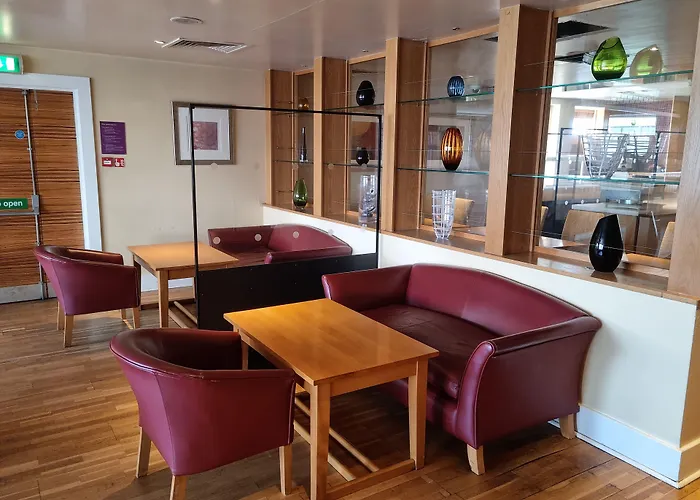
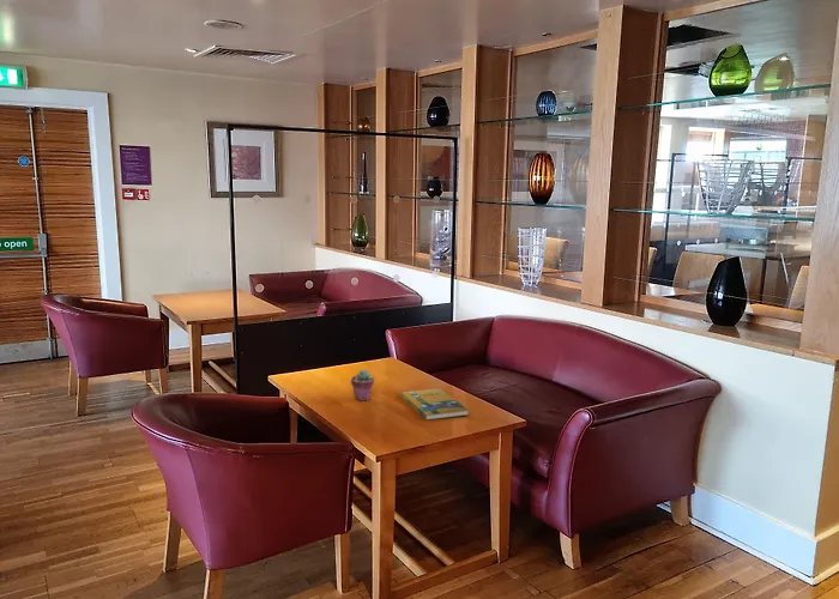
+ potted succulent (362, 383)
+ booklet (433, 403)
